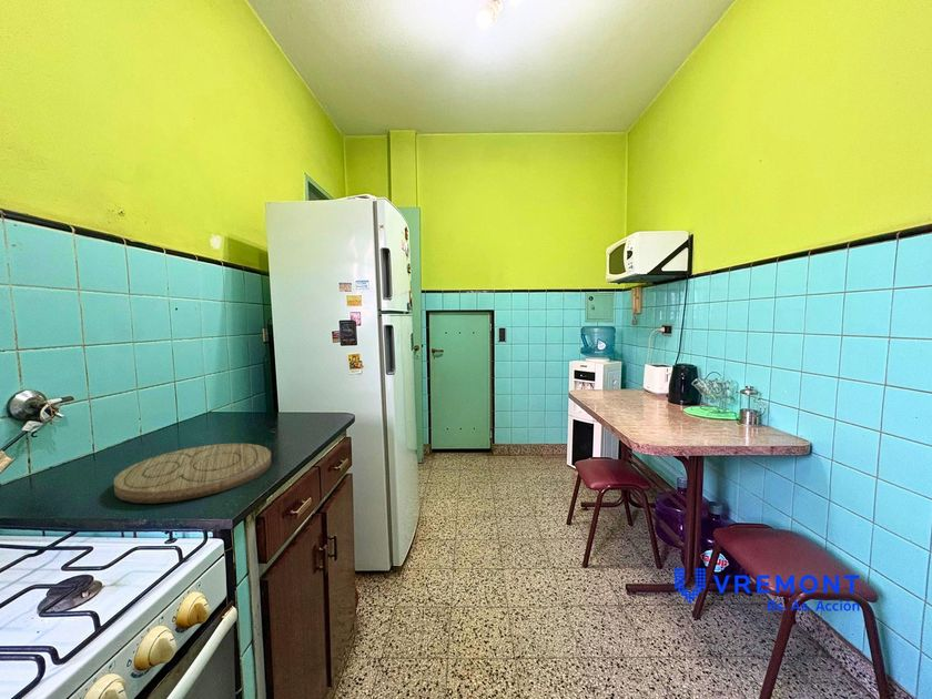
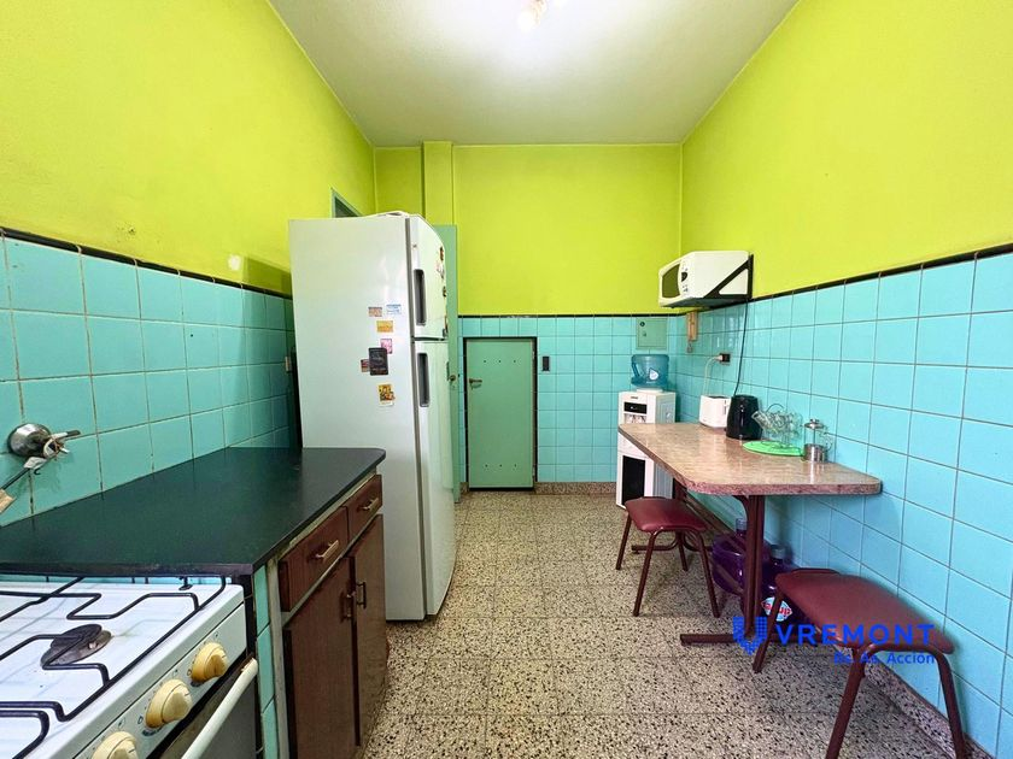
- cutting board (200, 468)
